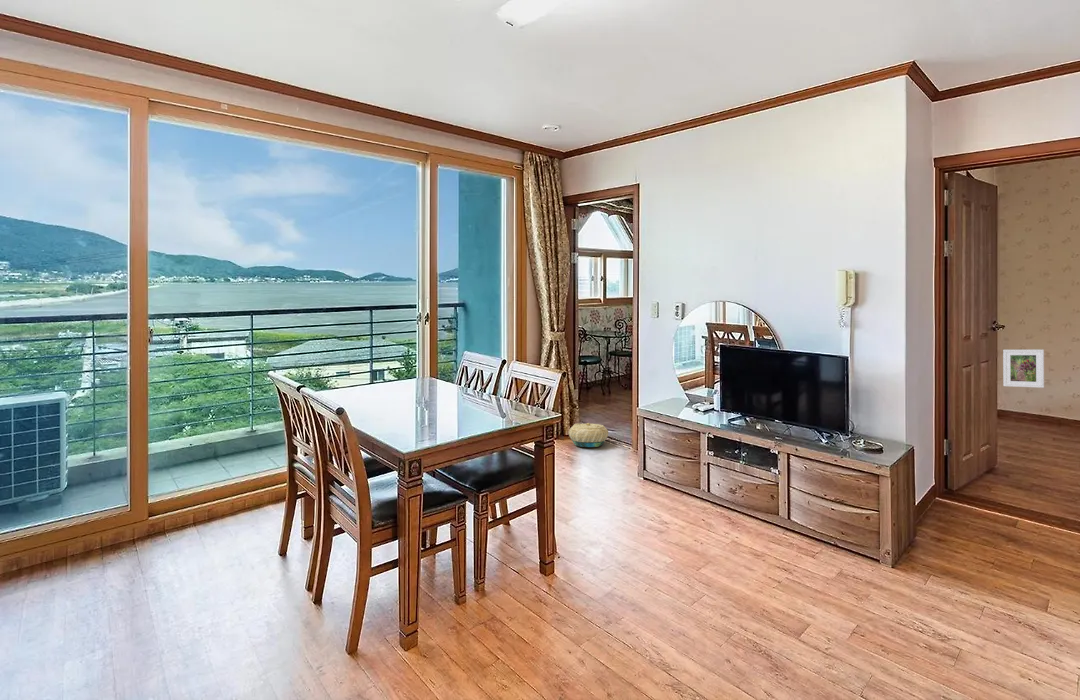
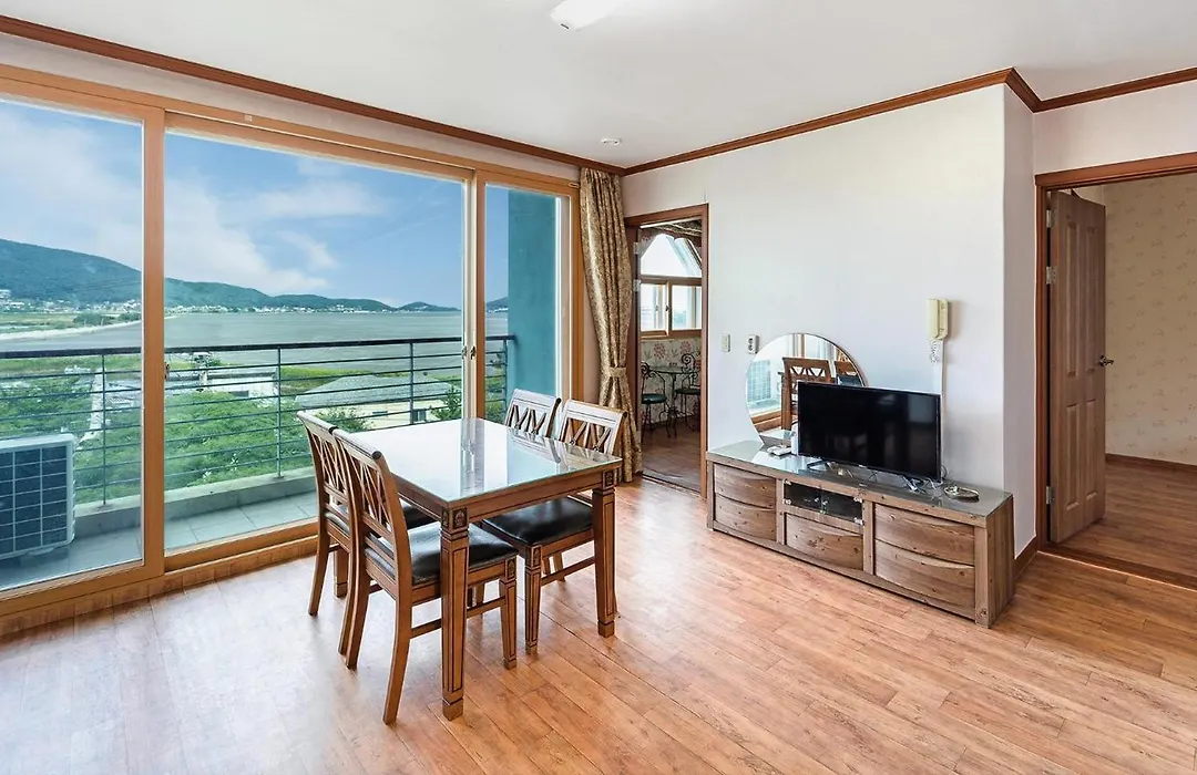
- basket (588, 434)
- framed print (1023, 368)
